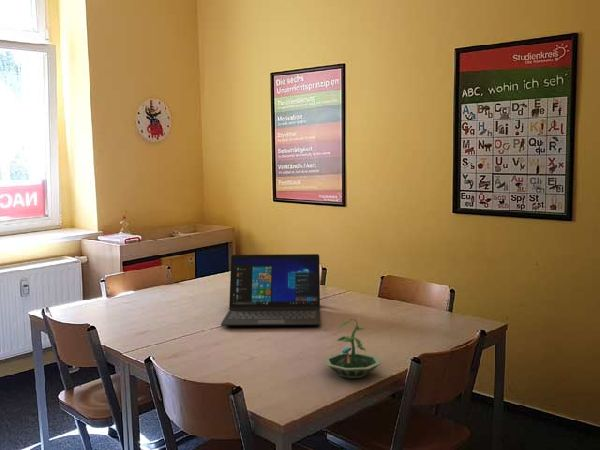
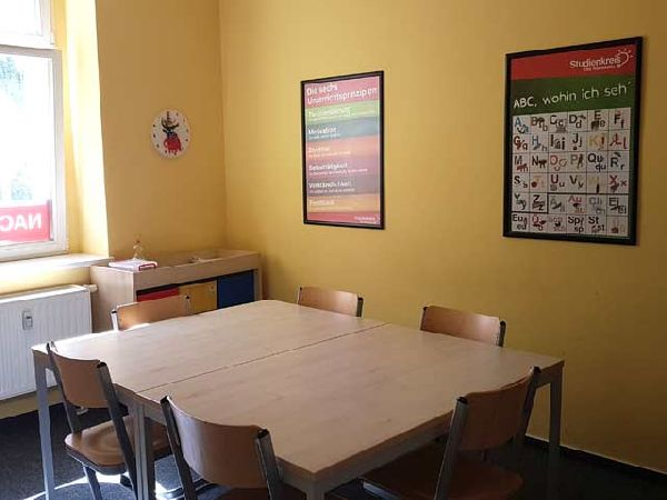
- terrarium (353, 331)
- laptop (273, 287)
